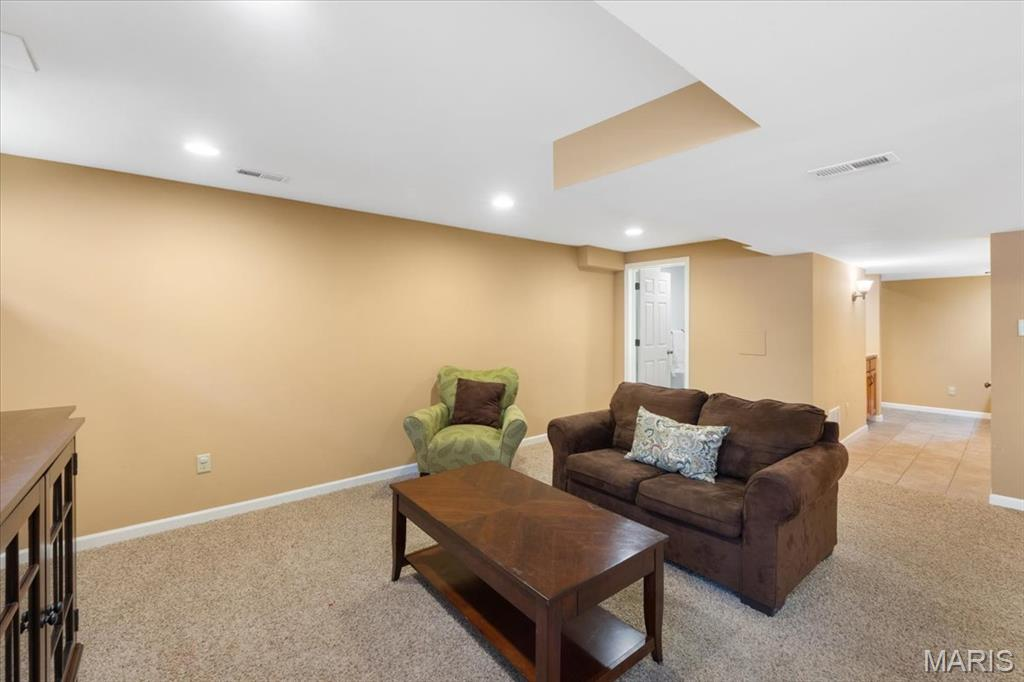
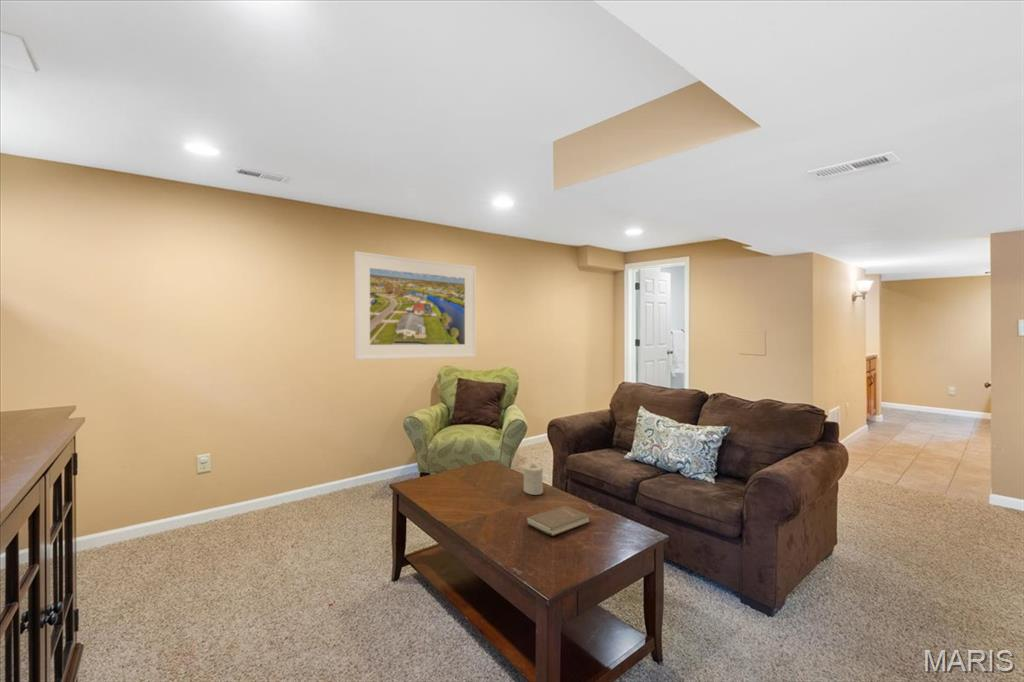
+ candle (533, 476)
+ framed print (420, 309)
+ book (558, 519)
